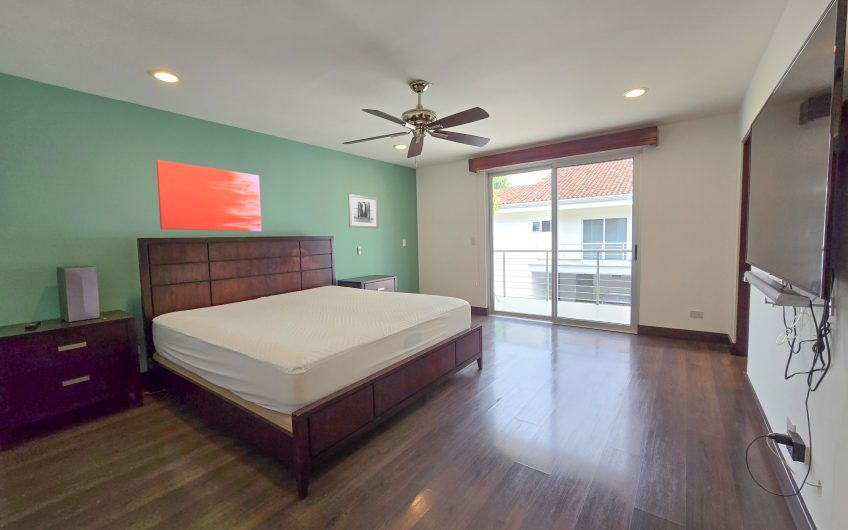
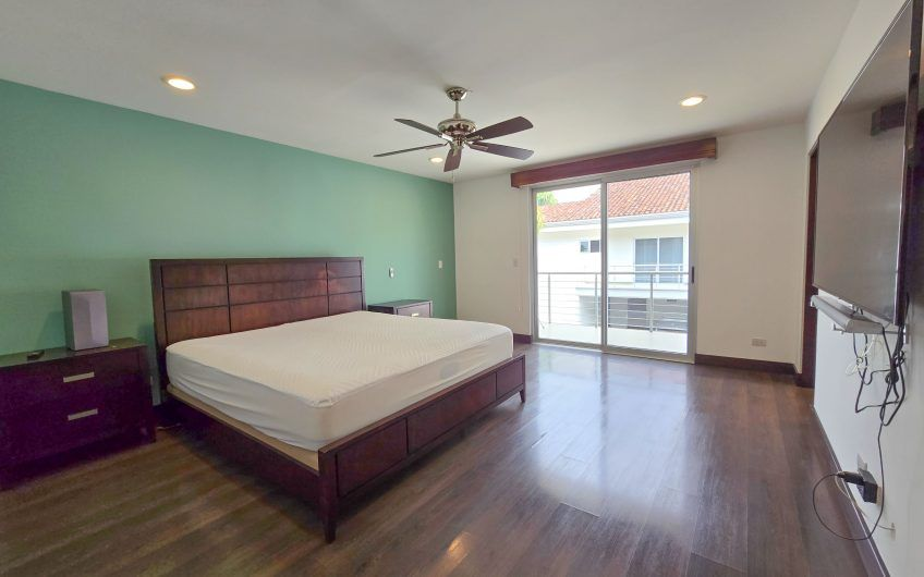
- wall art (214, 199)
- wall art (363, 212)
